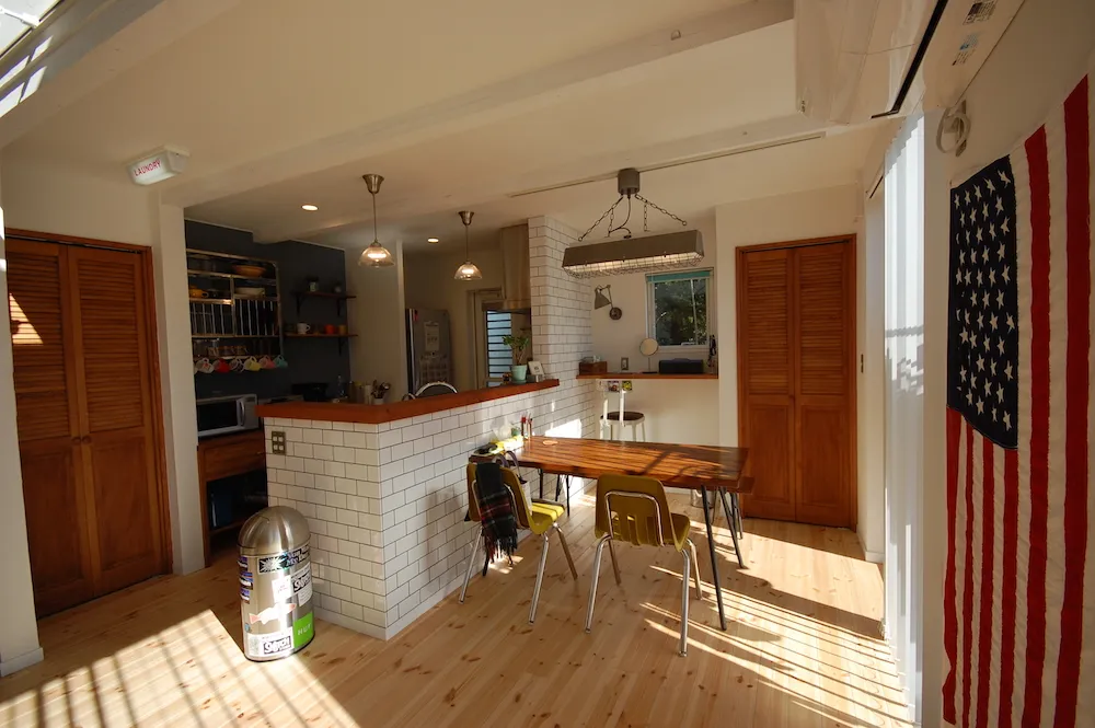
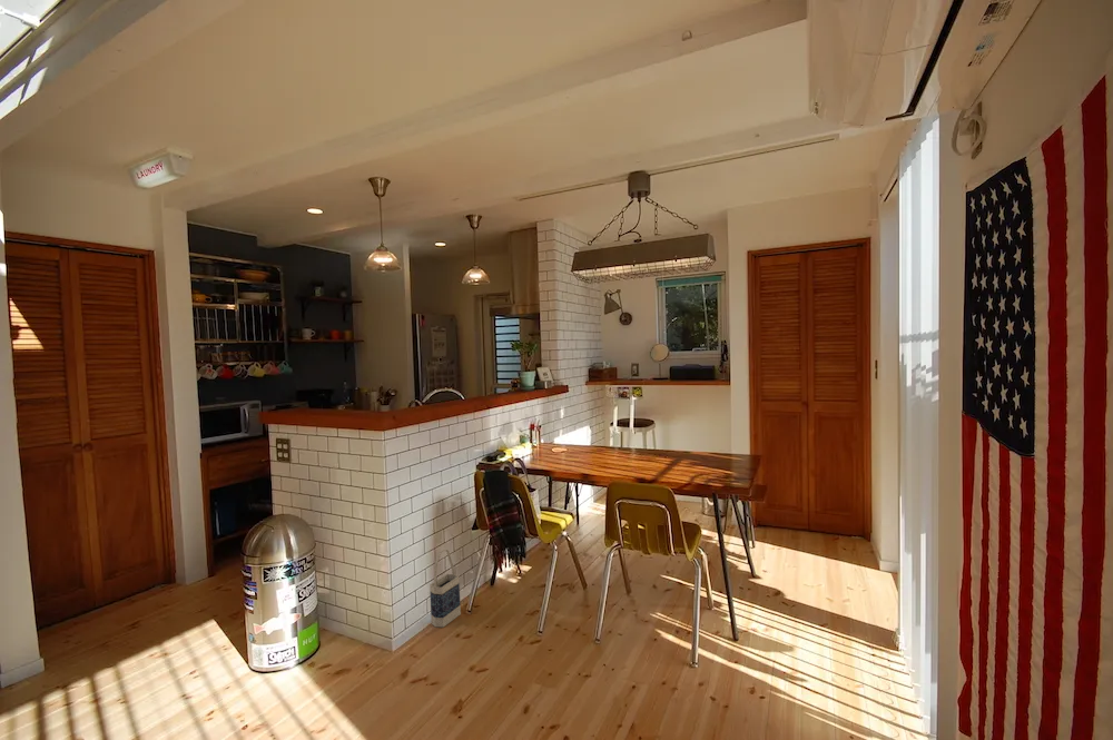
+ bag (444, 584)
